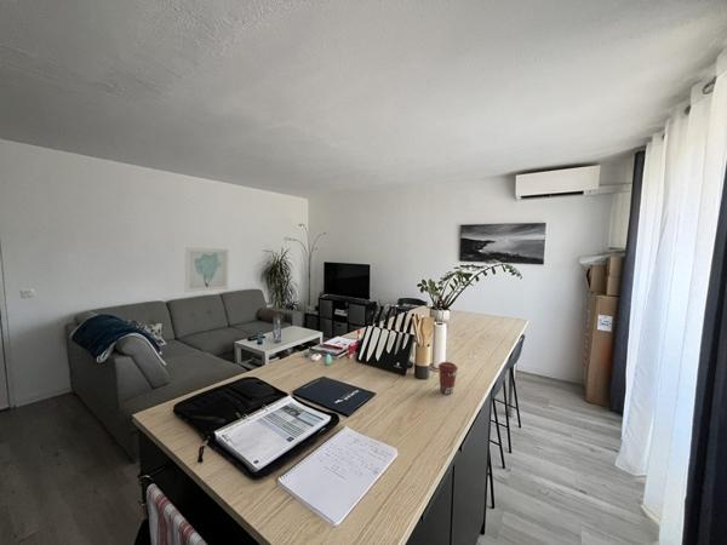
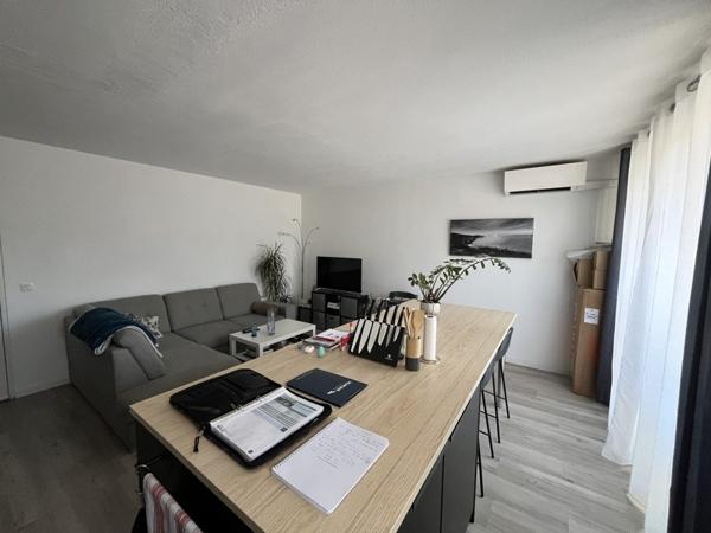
- wall art (207, 269)
- coffee cup (447, 377)
